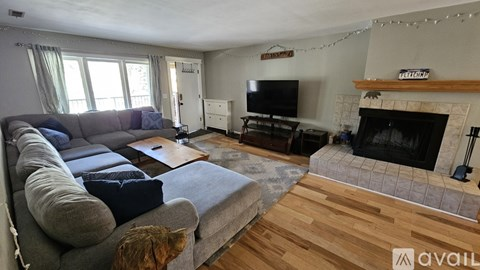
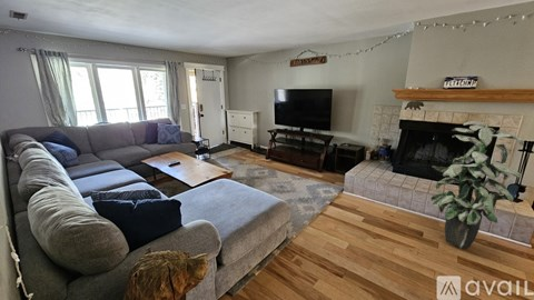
+ indoor plant (467, 184)
